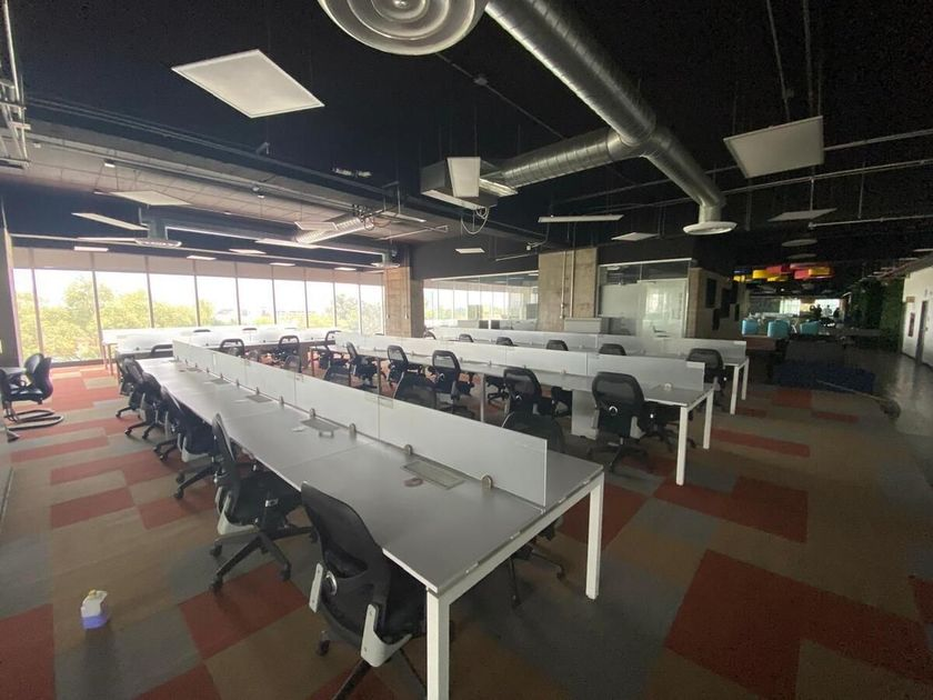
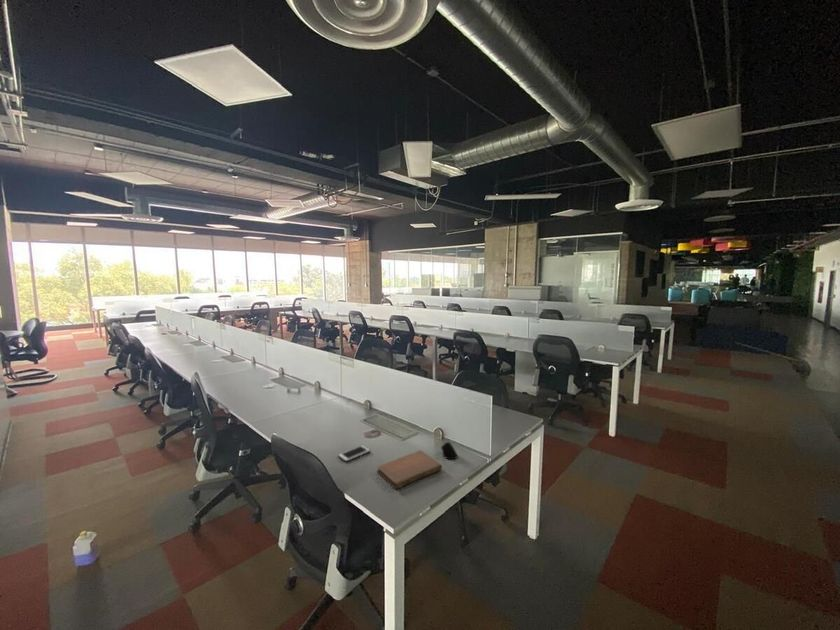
+ computer mouse (448, 448)
+ cell phone (354, 453)
+ notebook (409, 468)
